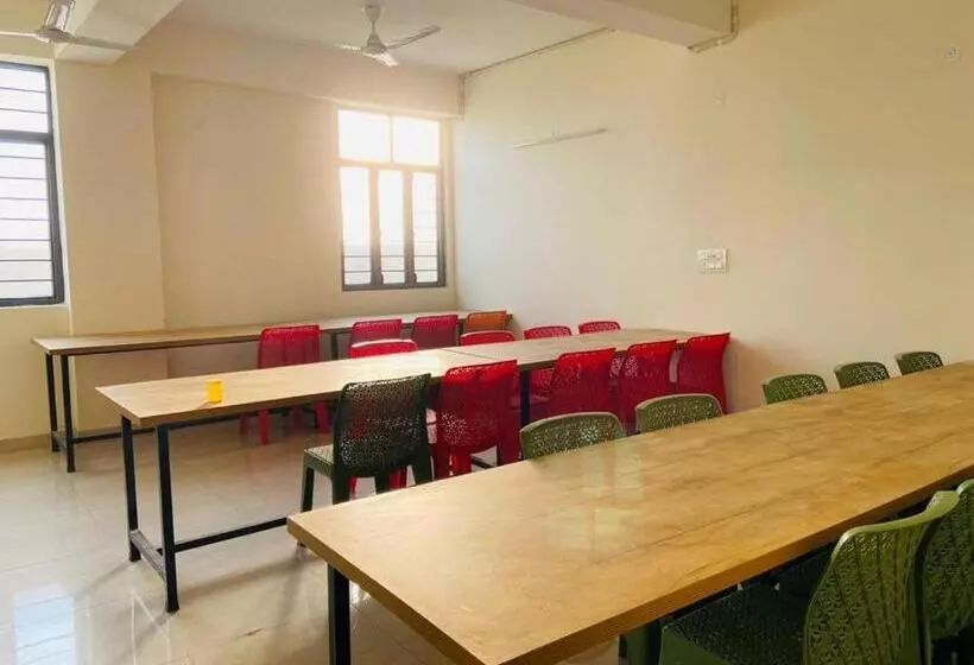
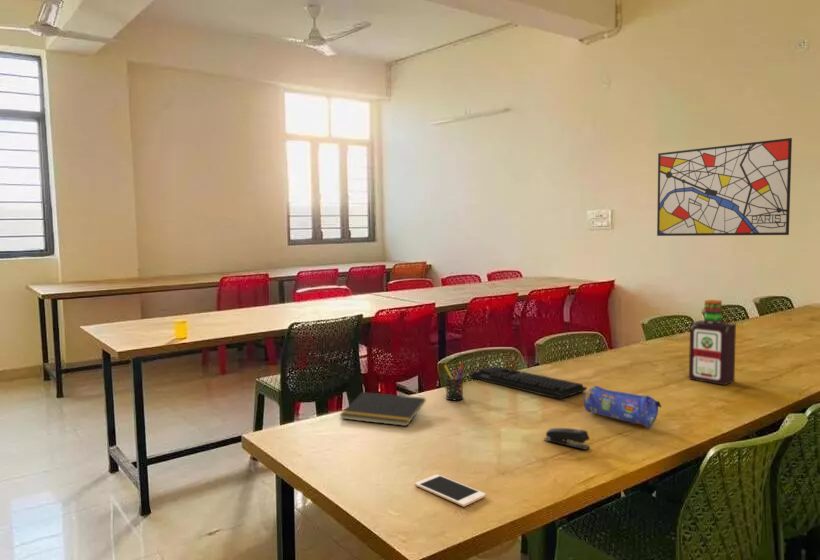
+ bottle (712, 340)
+ pencil case (620, 404)
+ wall art (718, 191)
+ cell phone (449, 489)
+ pen holder (456, 380)
+ keyboard (525, 380)
+ stapler (566, 435)
+ notepad (383, 408)
